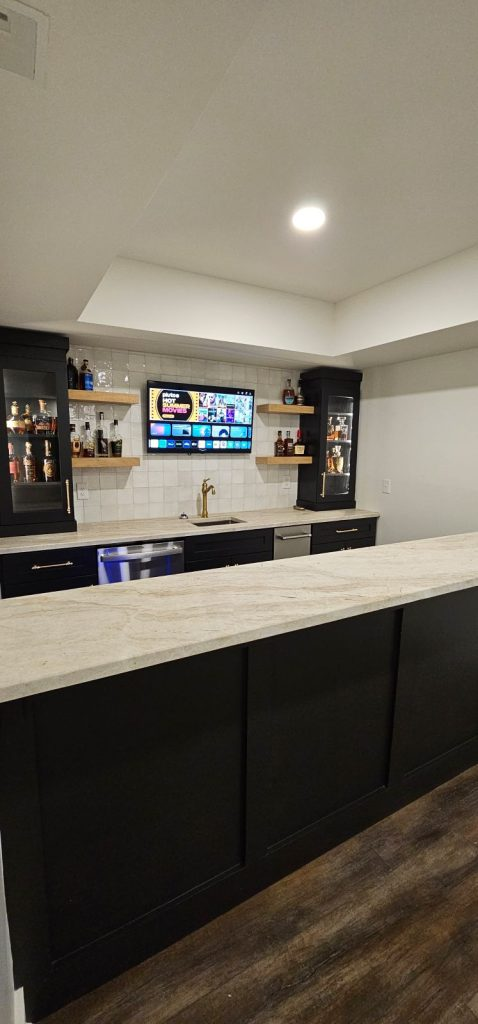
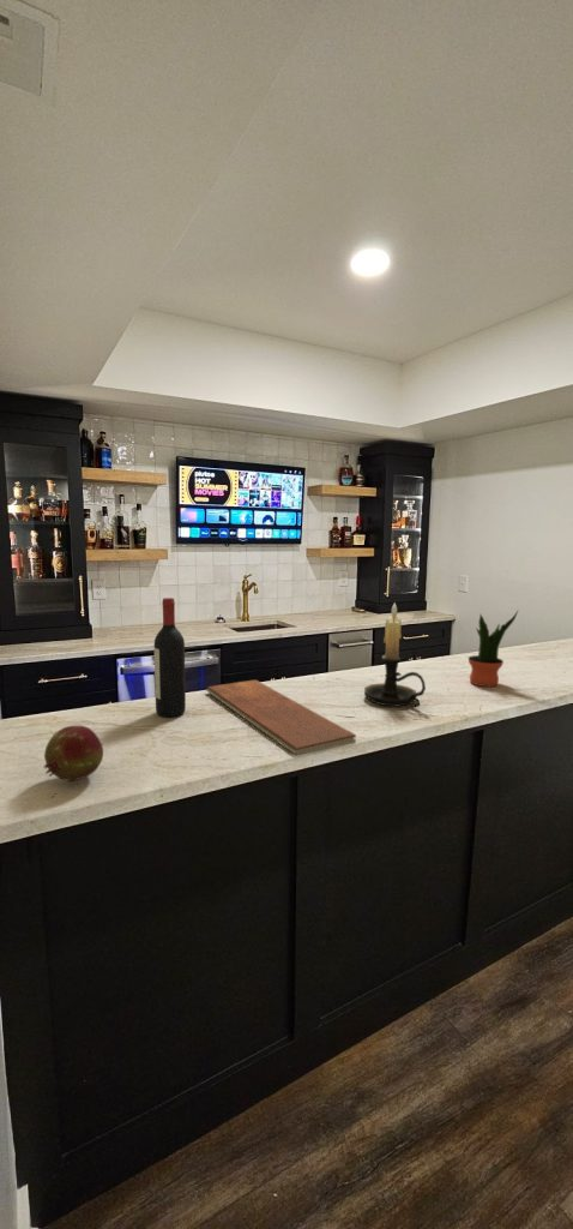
+ potted plant (494, 646)
+ chopping board (271, 711)
+ wine bottle (169, 657)
+ candle holder (398, 653)
+ fruit (71, 755)
